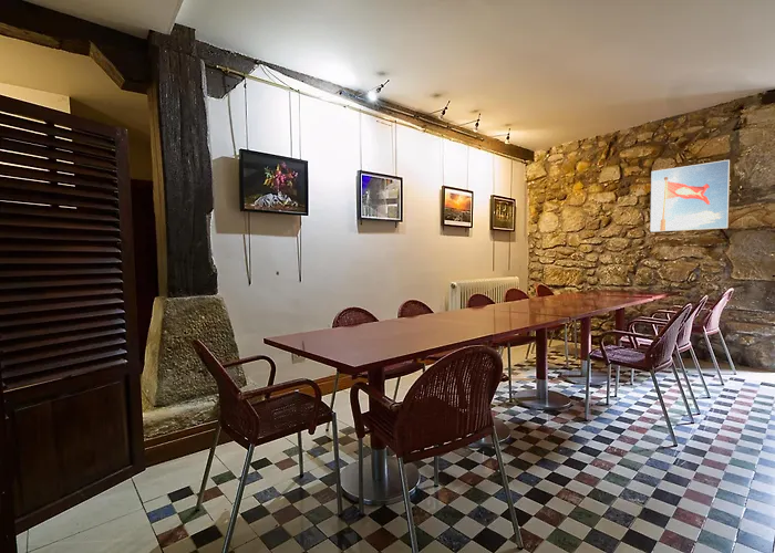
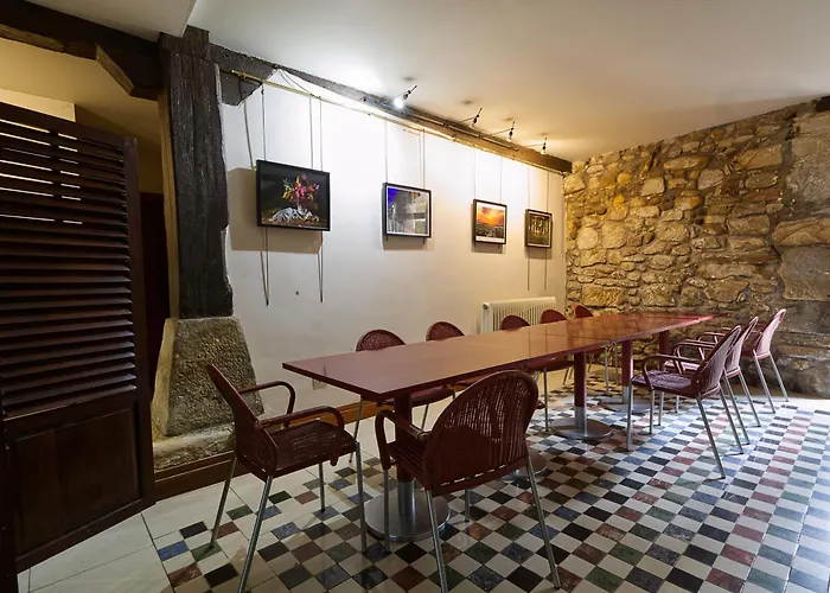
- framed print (688, 198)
